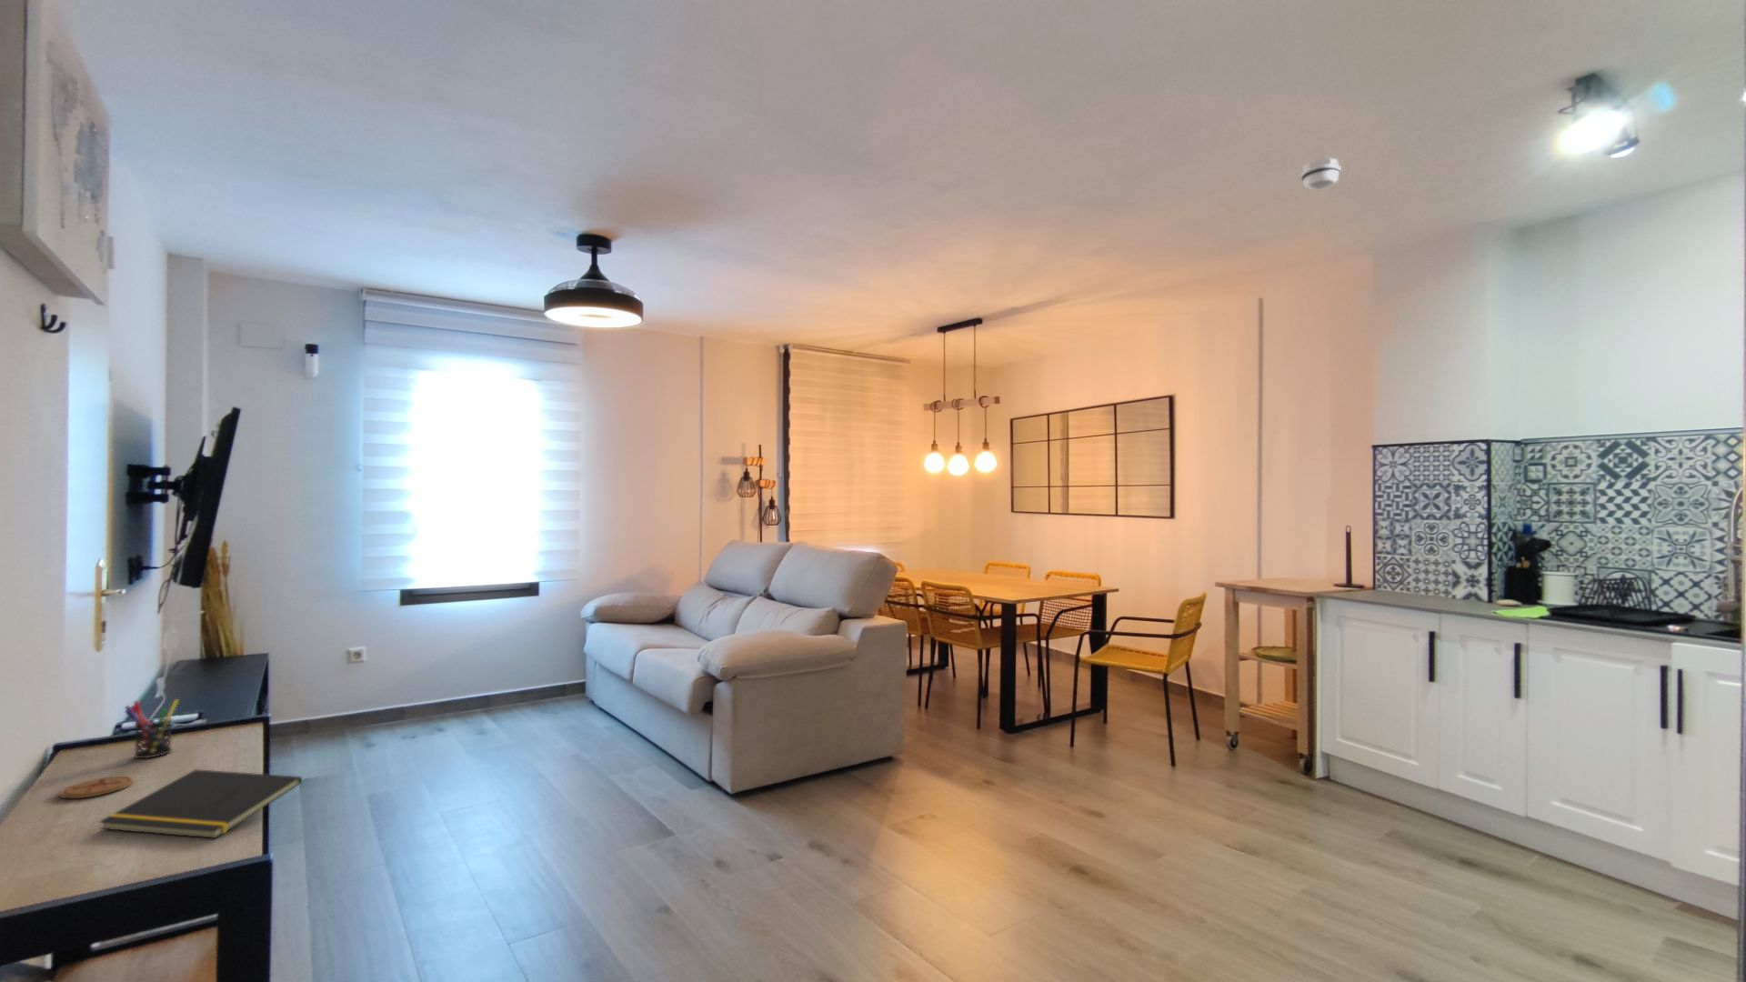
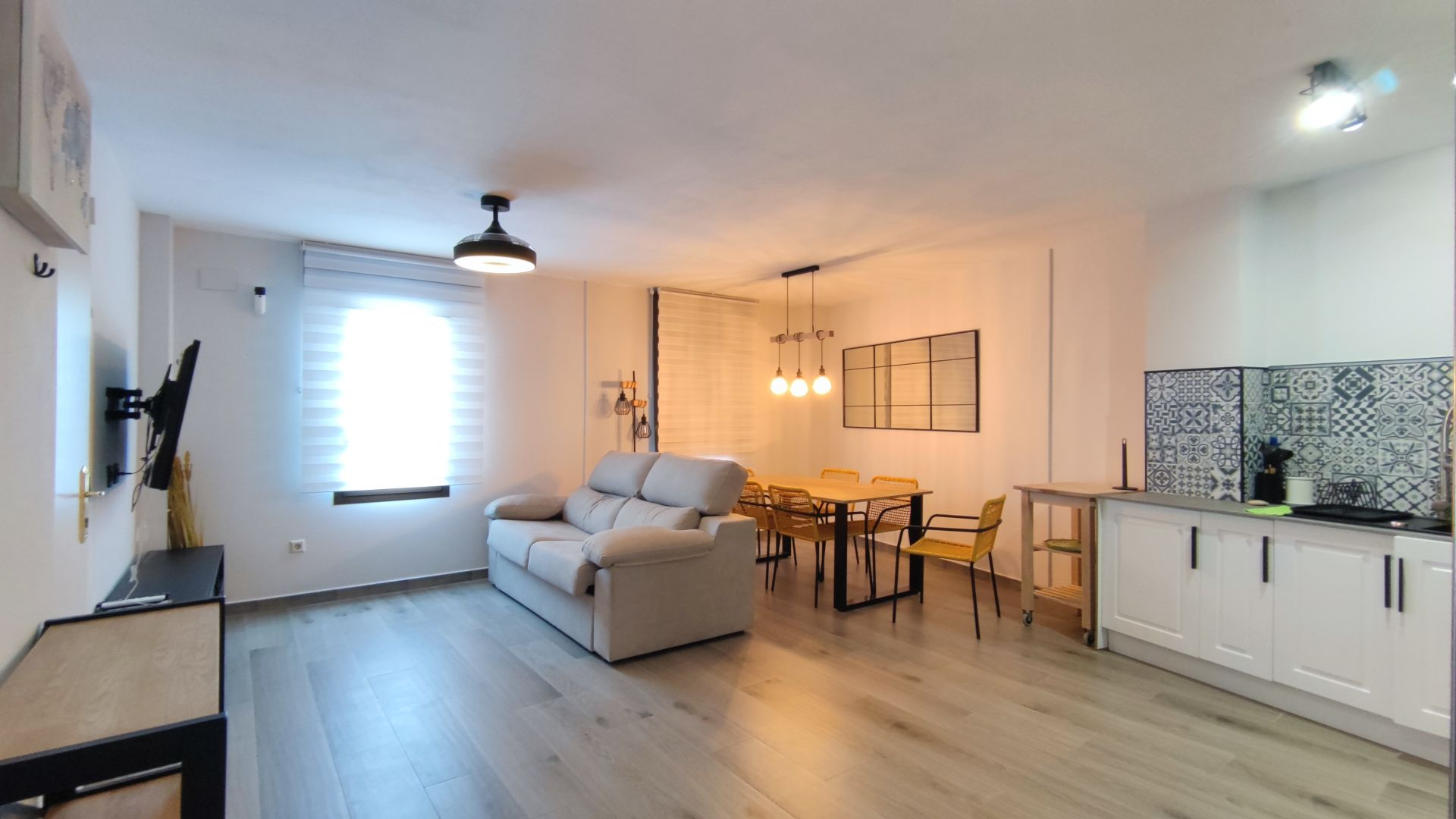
- notepad (205, 801)
- pen holder (152, 725)
- smoke detector (1320, 174)
- coaster (96, 787)
